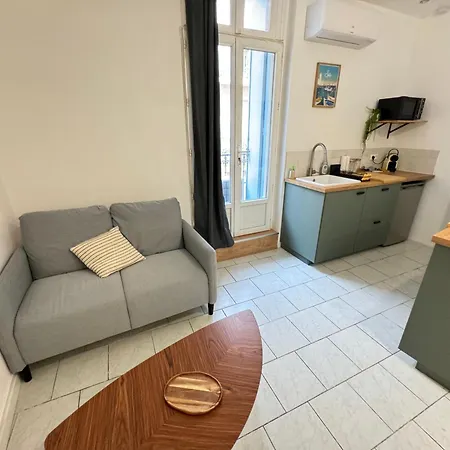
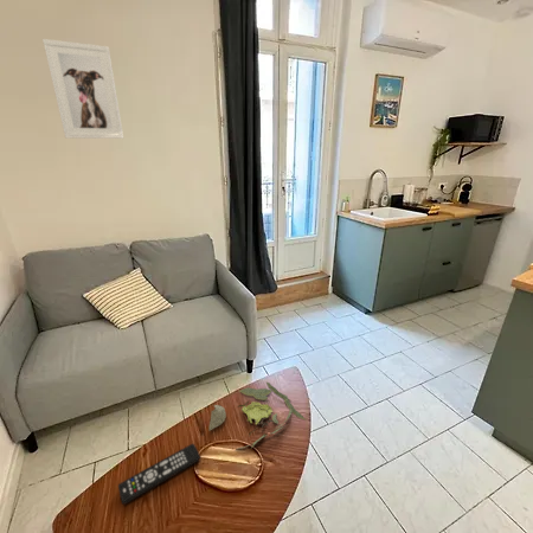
+ plant (251, 410)
+ remote control (161, 471)
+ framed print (86, 92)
